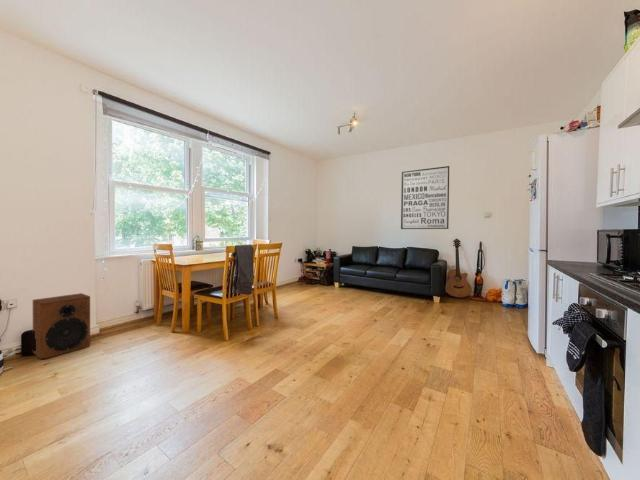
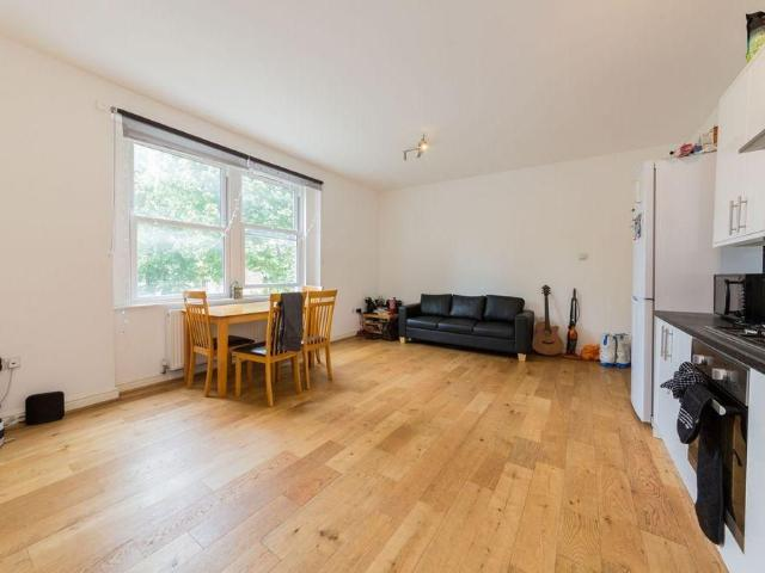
- wall art (424, 199)
- speaker (62, 323)
